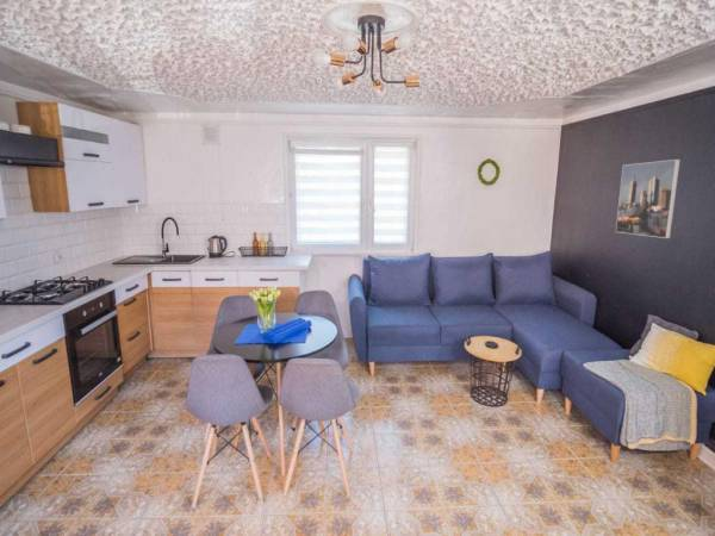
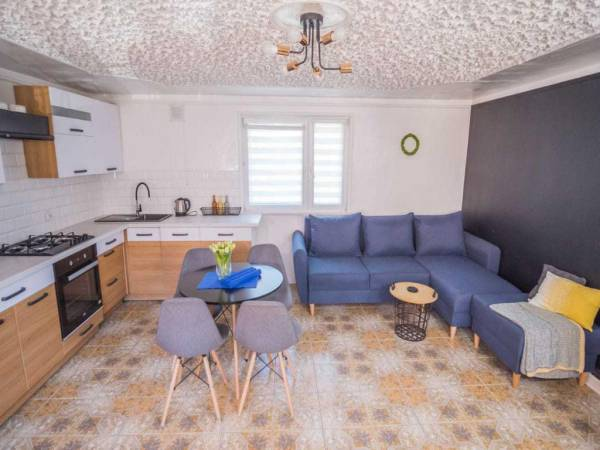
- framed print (645, 199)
